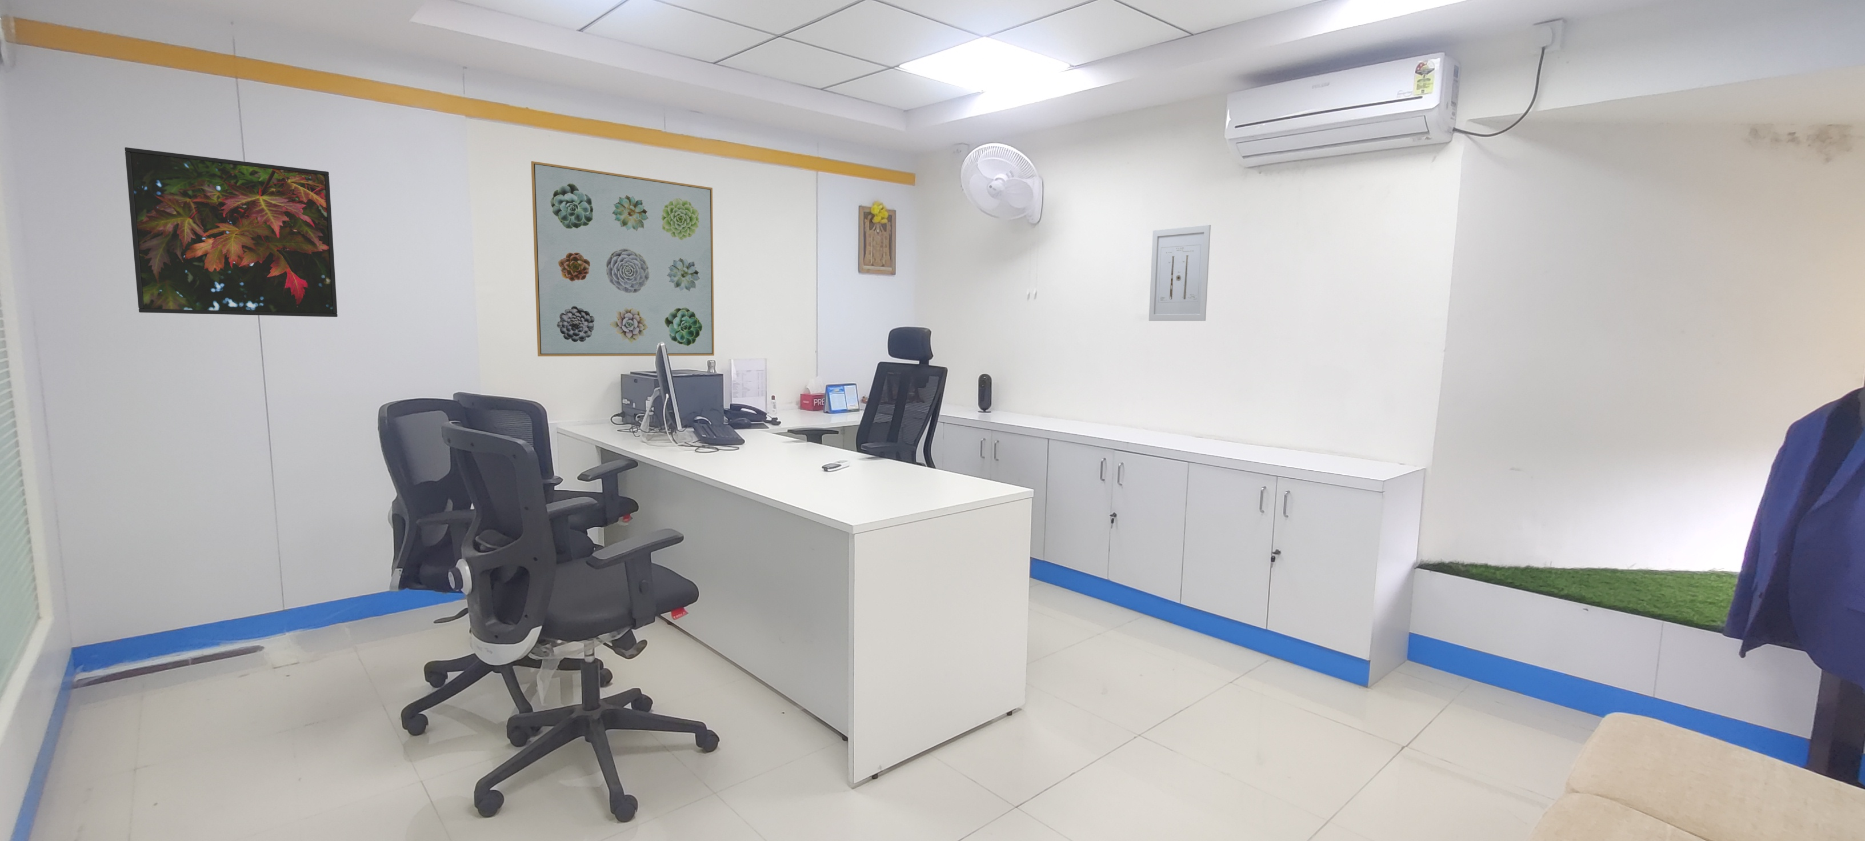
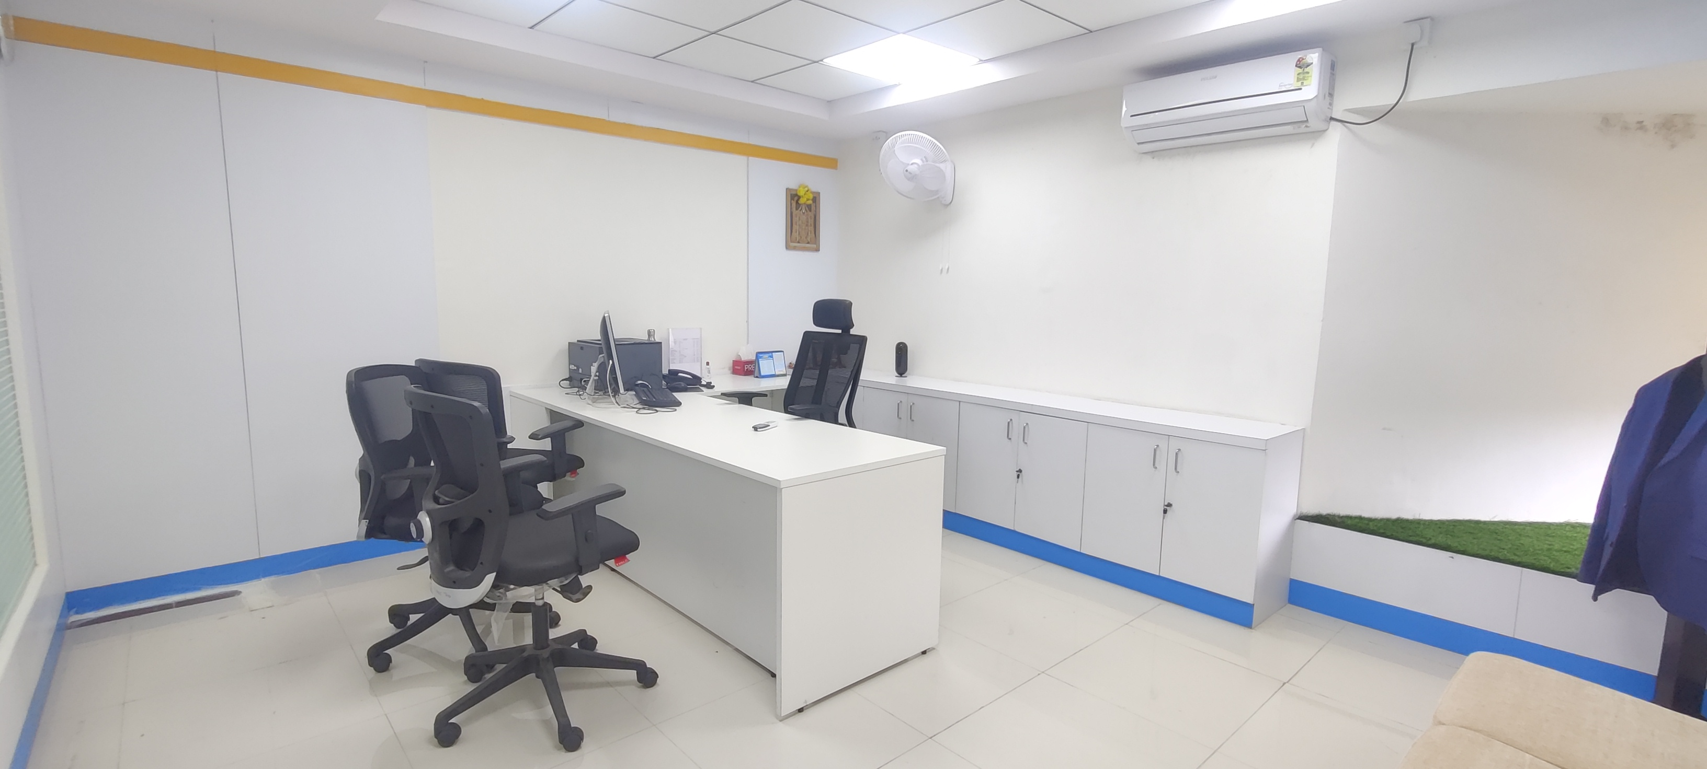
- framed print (239, 238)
- wall art (1179, 275)
- wall art (630, 266)
